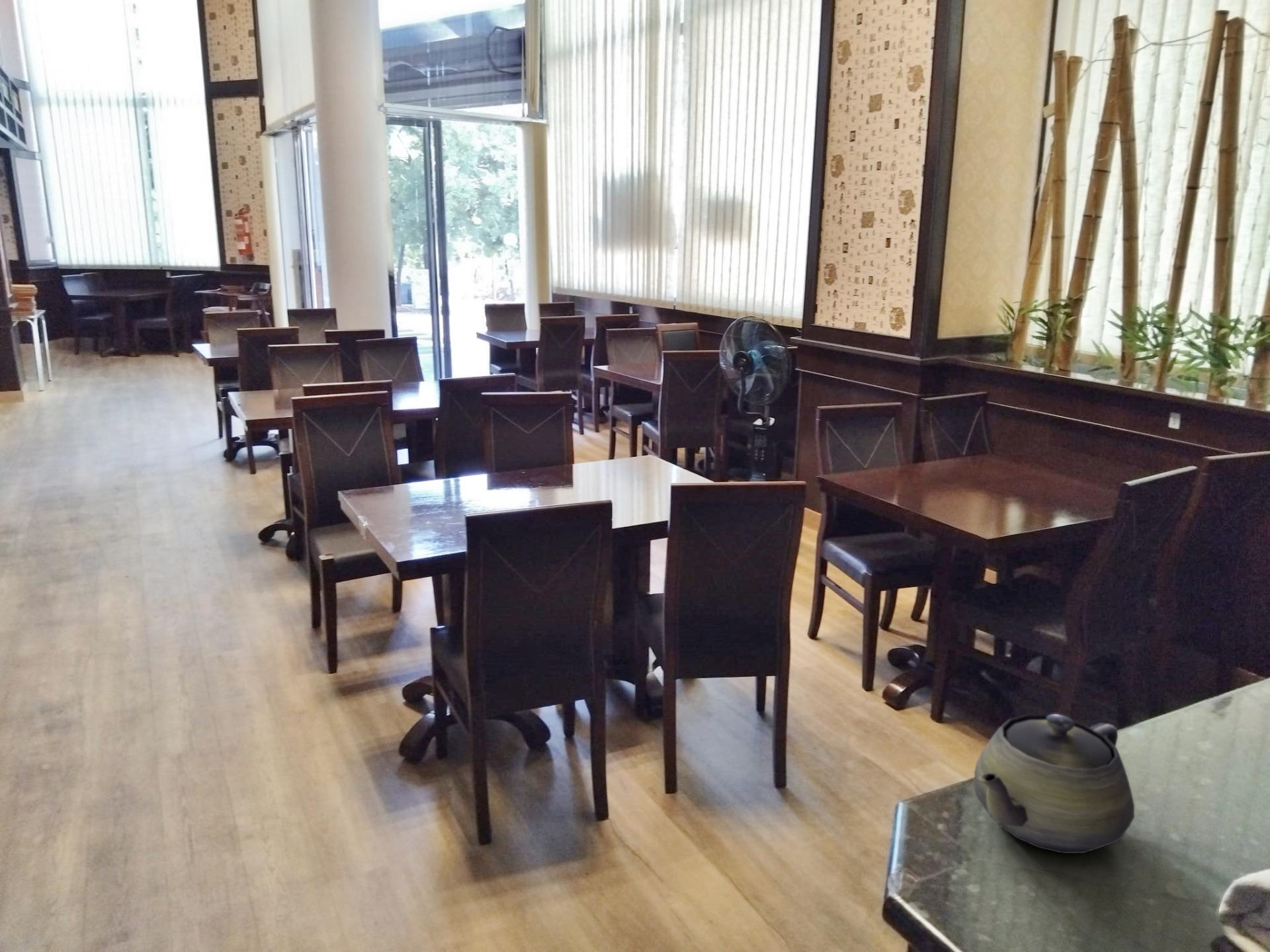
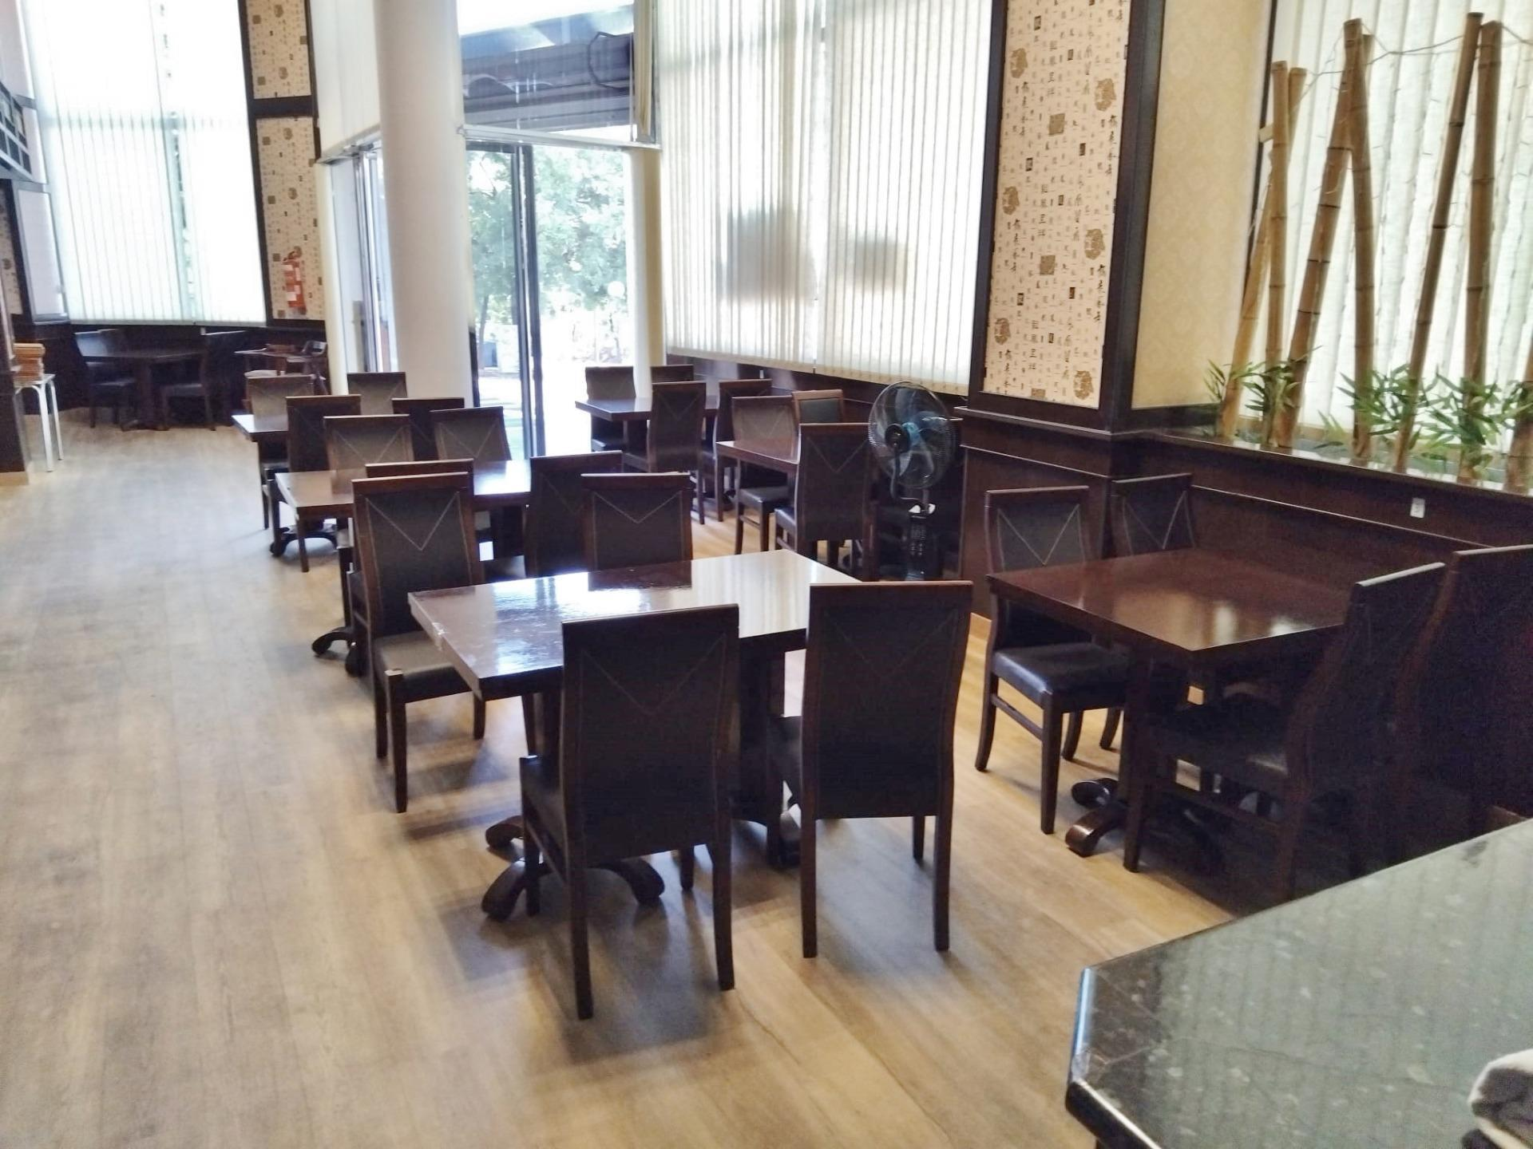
- teapot (1049, 774)
